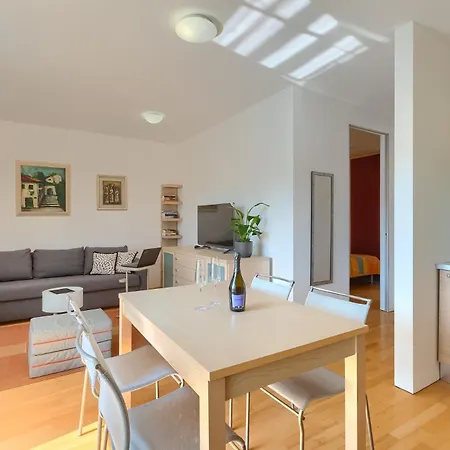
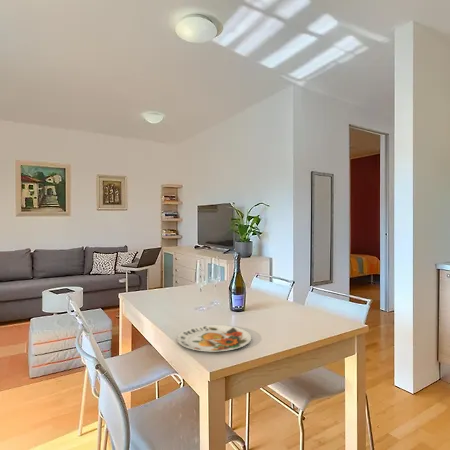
+ plate (214, 338)
